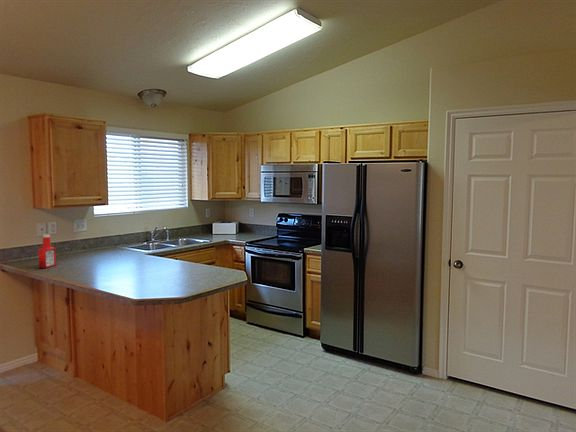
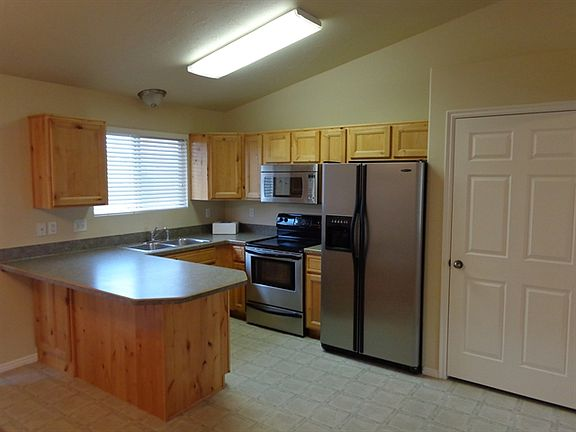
- soap bottle (46, 250)
